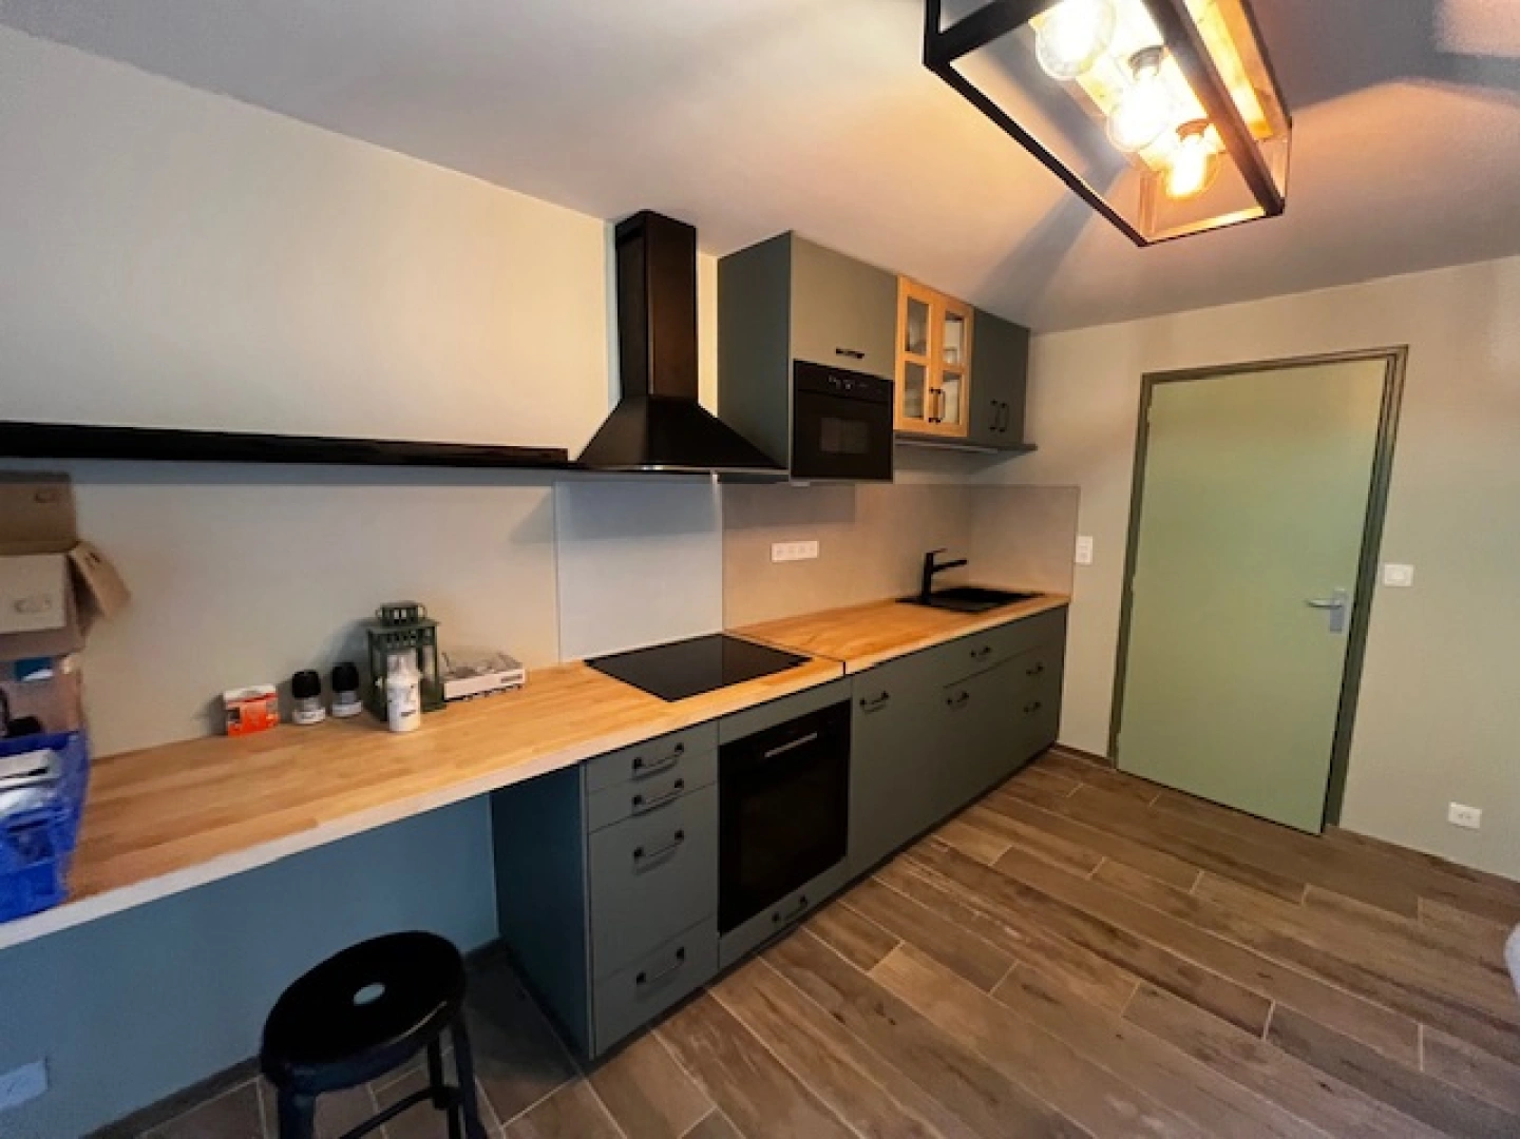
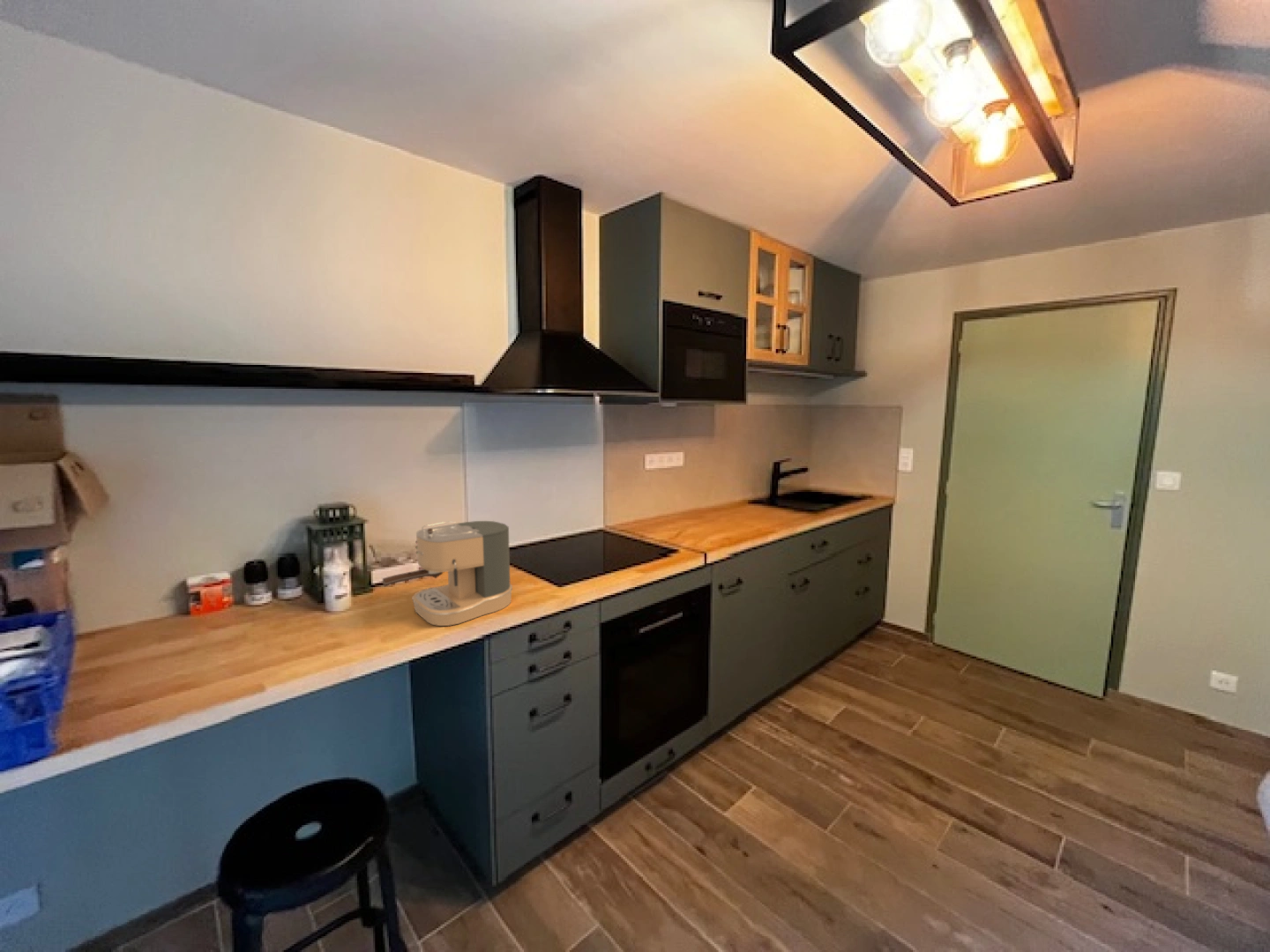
+ coffee maker (450, 568)
